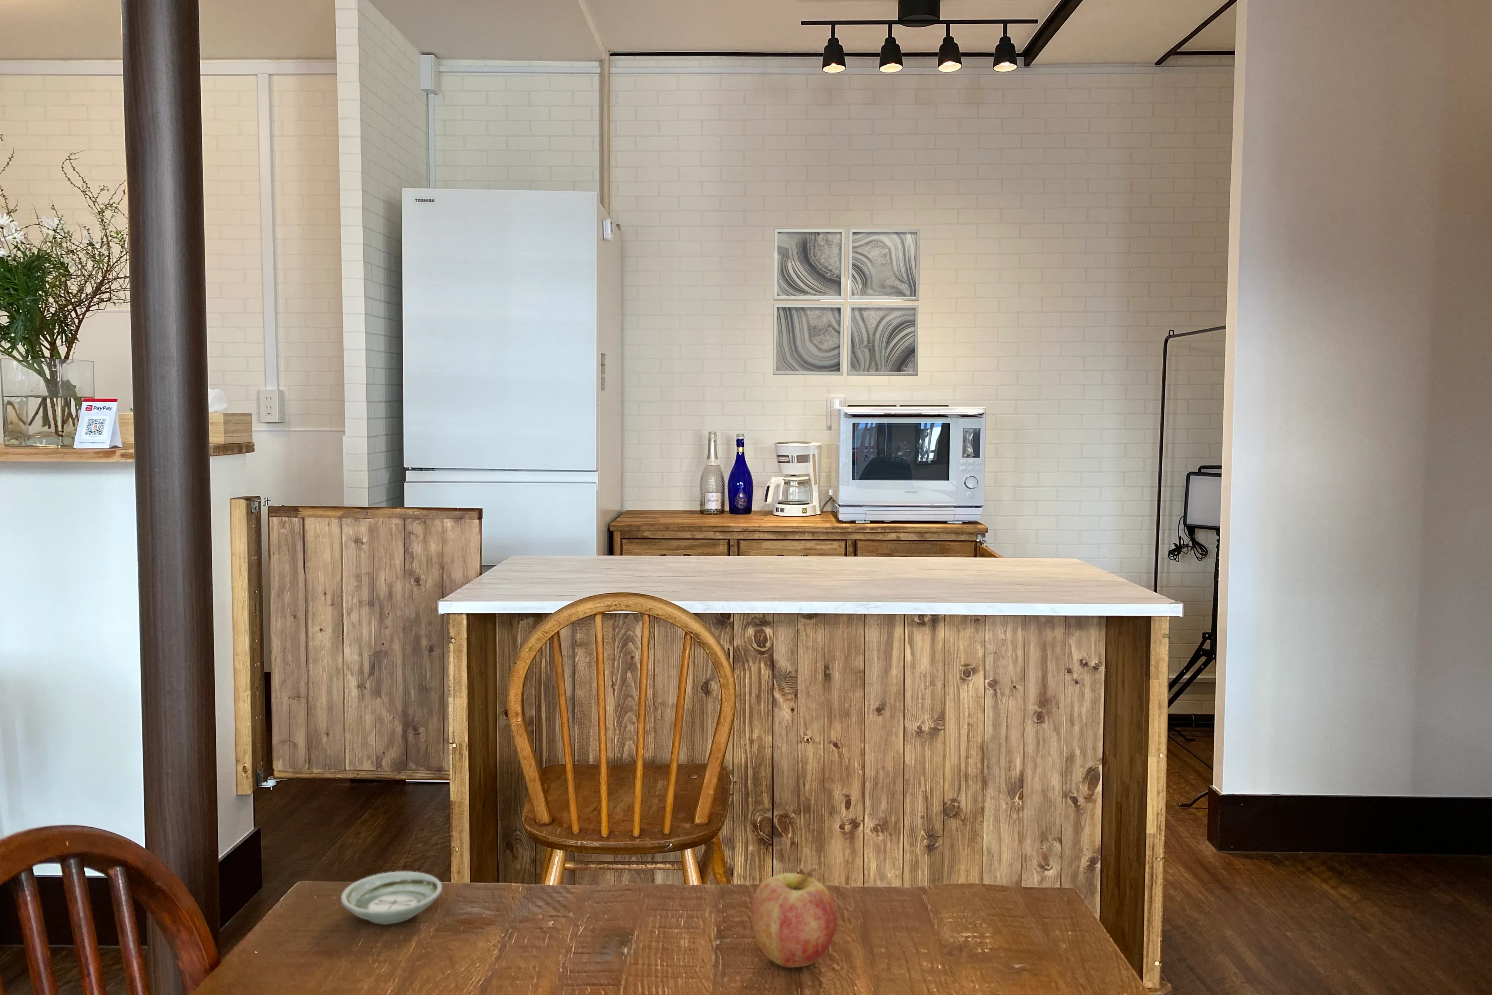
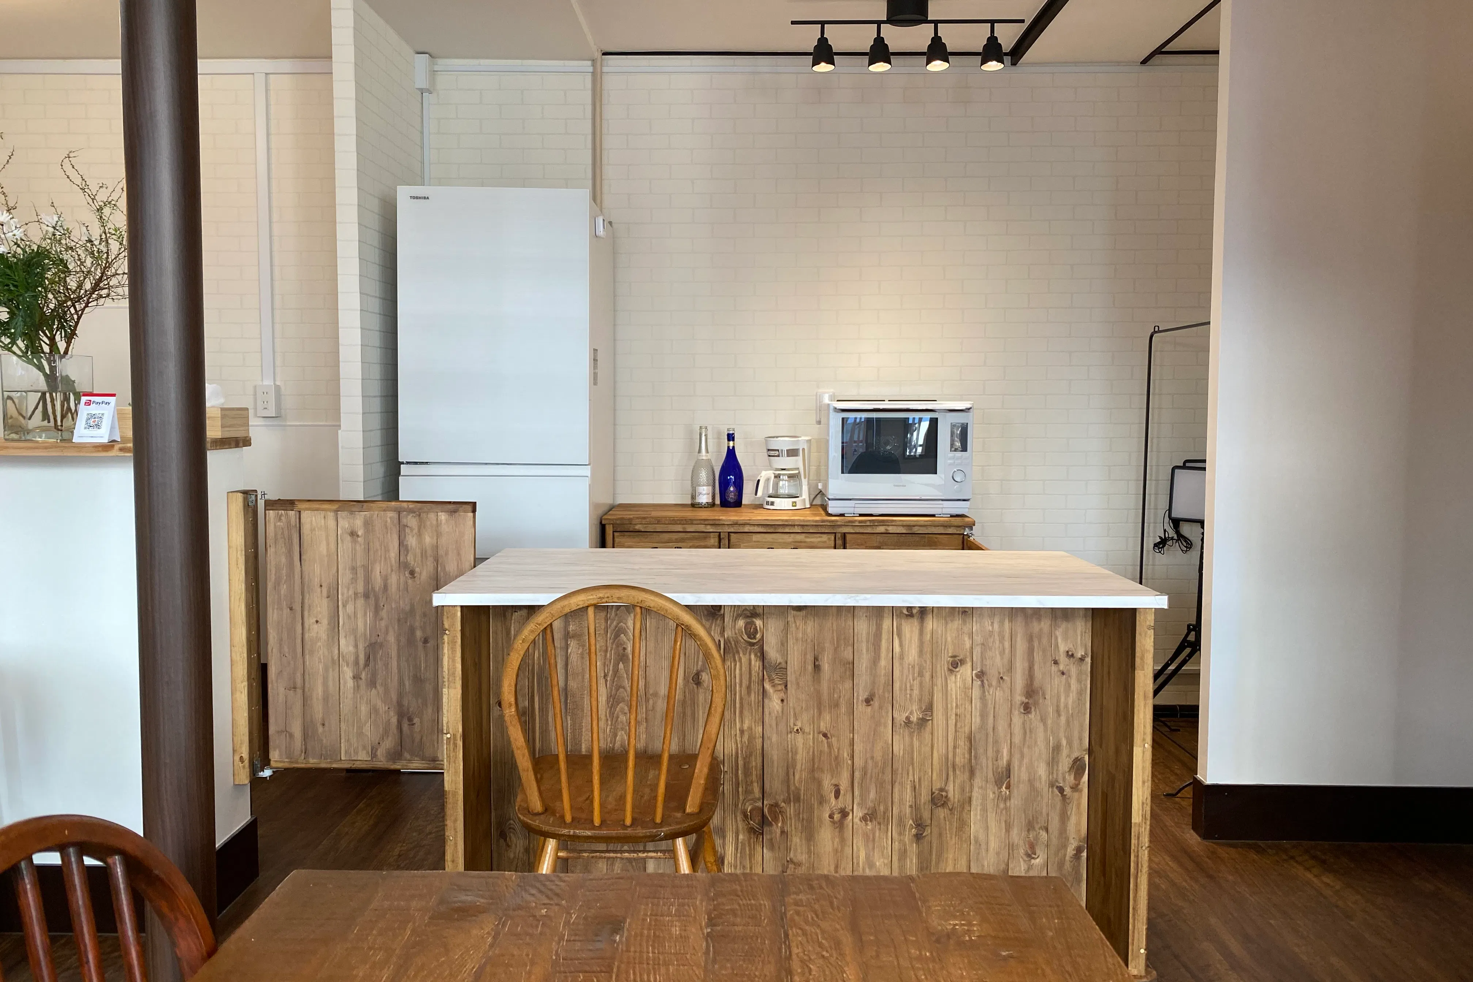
- fruit (794, 917)
- saucer (392, 902)
- wall art (848, 301)
